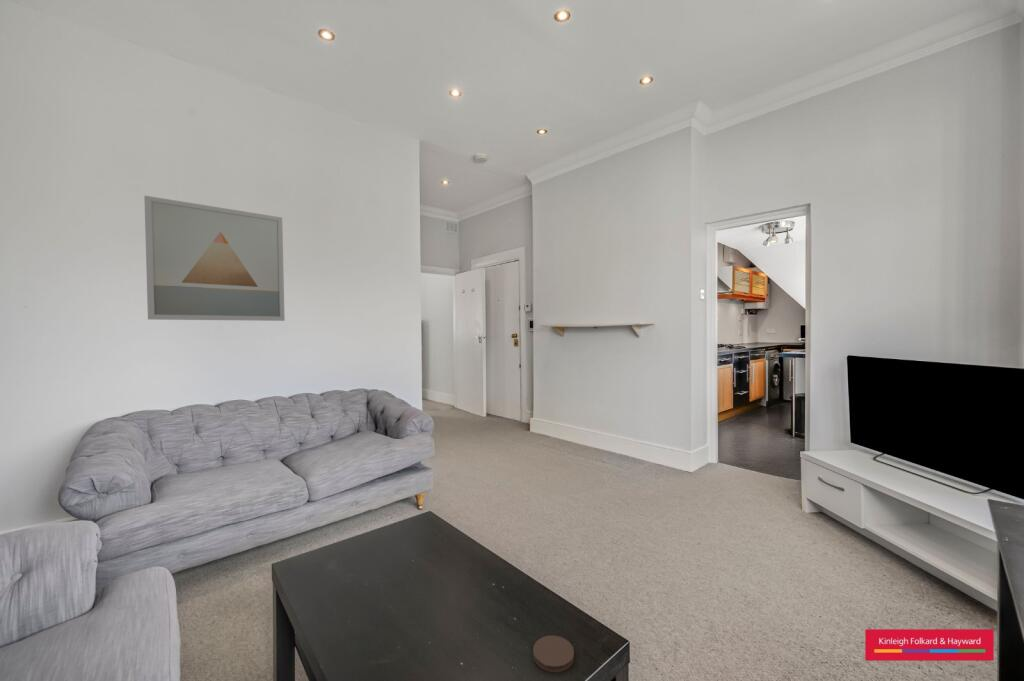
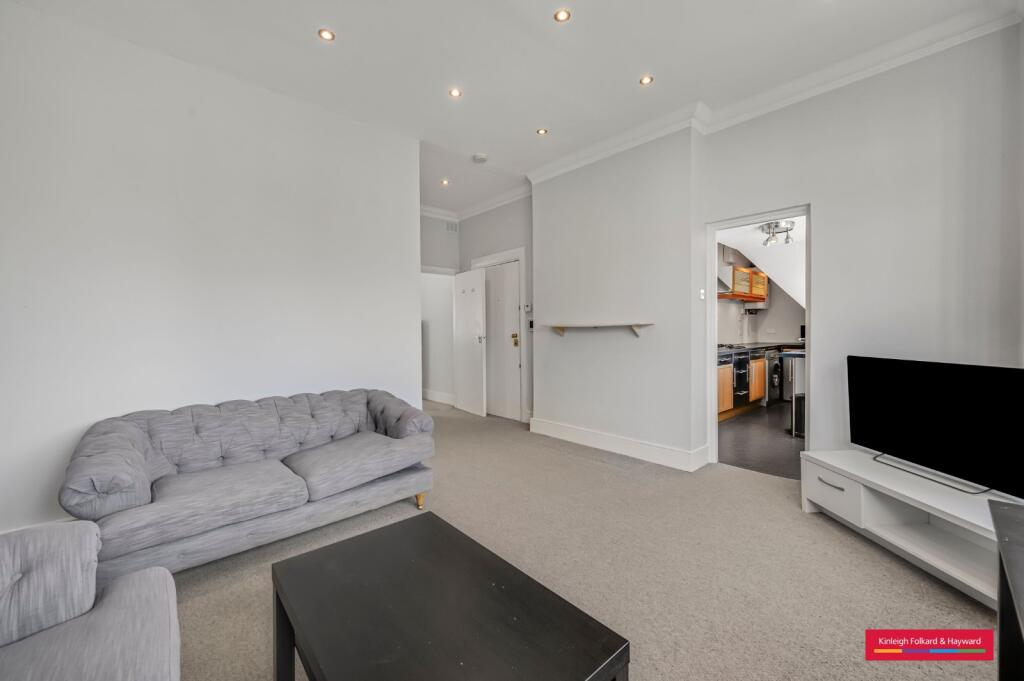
- wall art (220, 264)
- coaster (553, 652)
